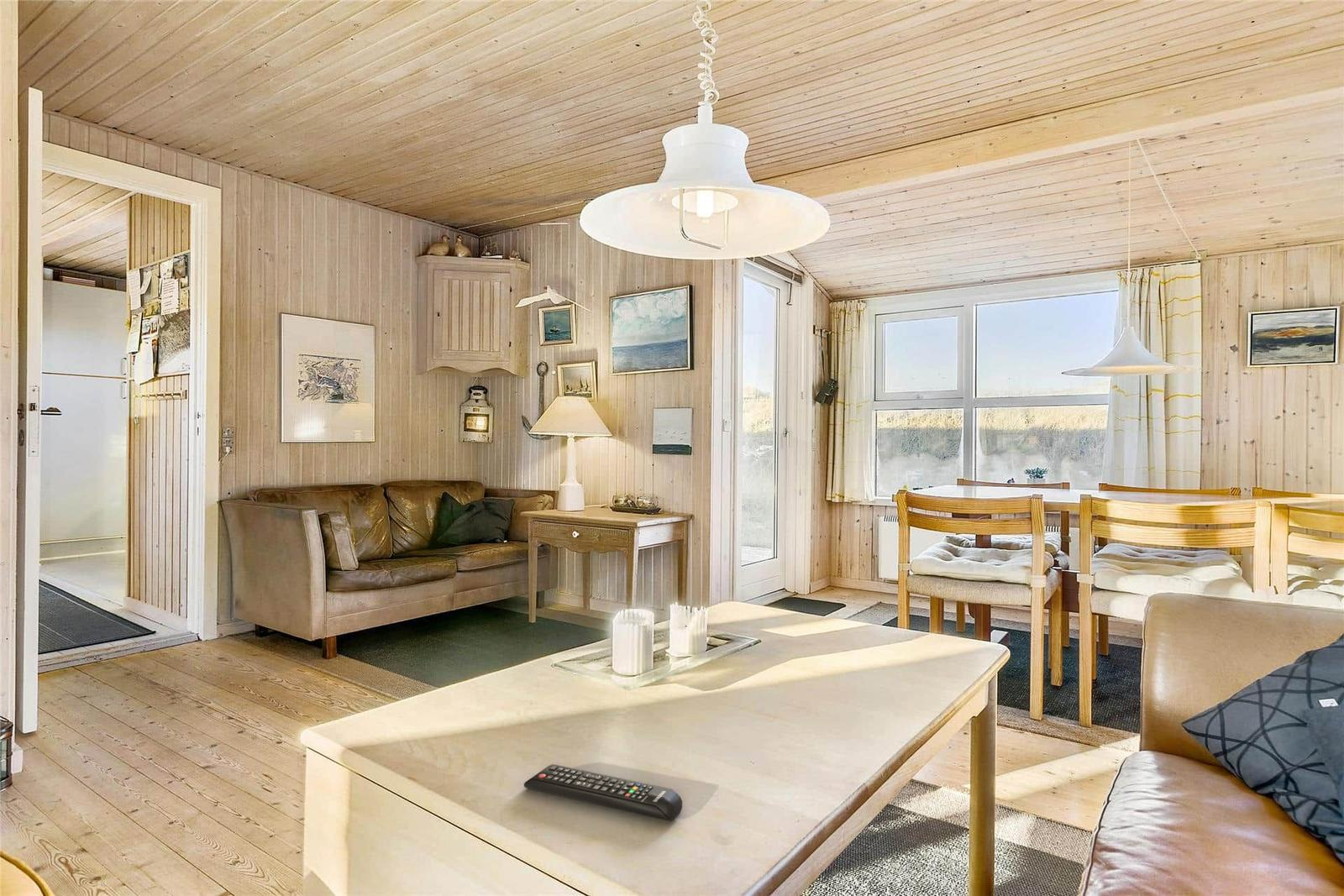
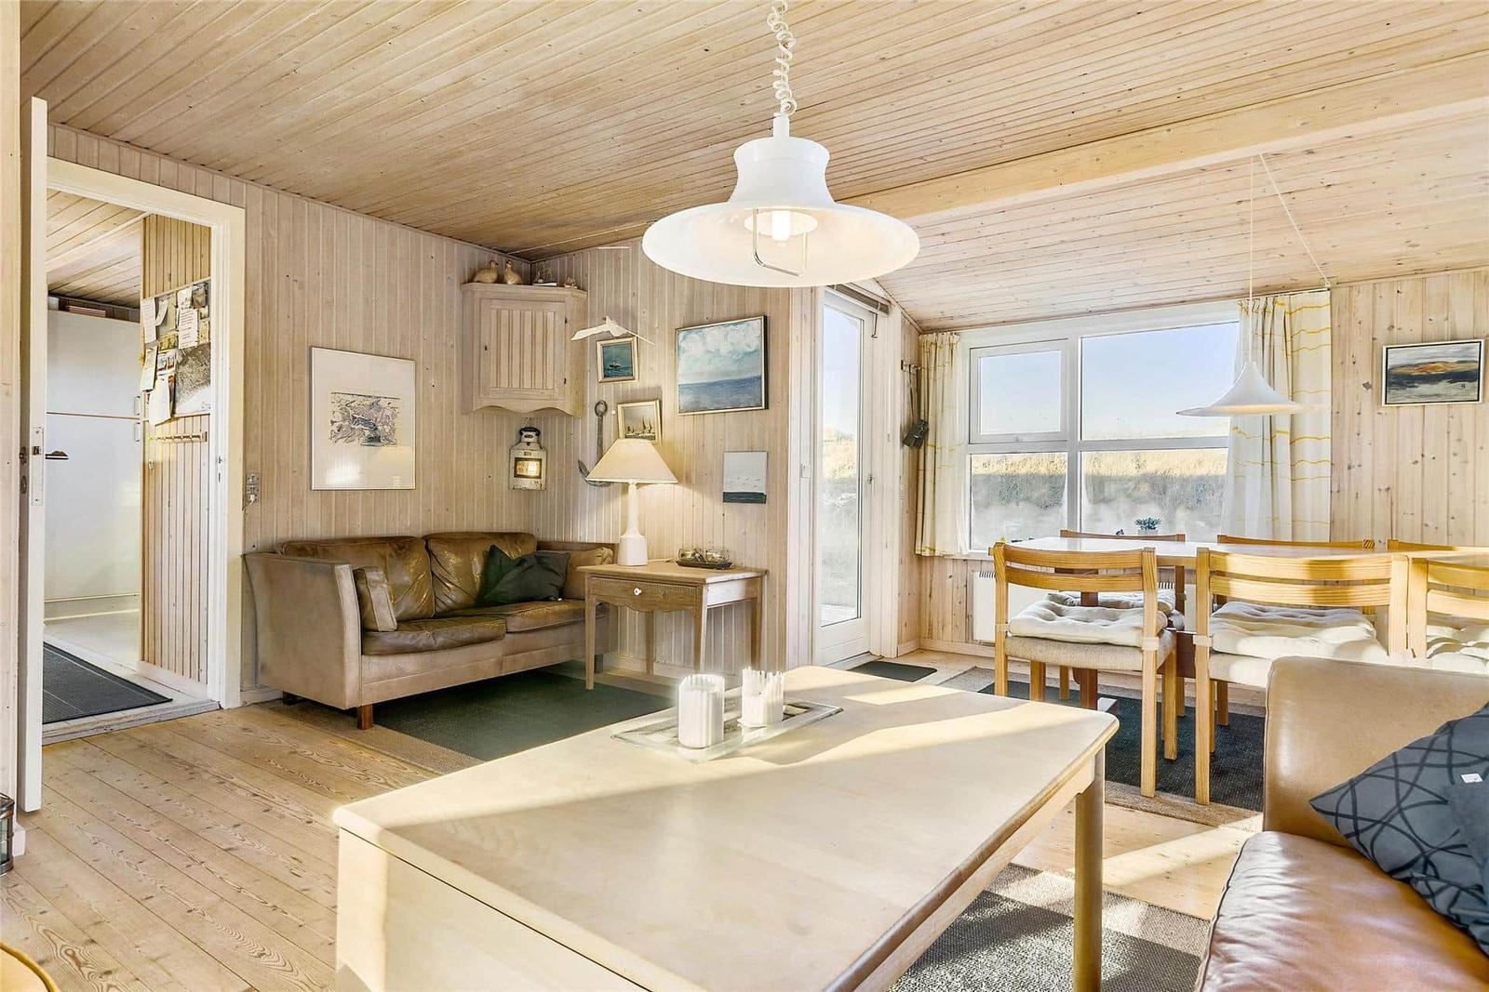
- remote control (601, 791)
